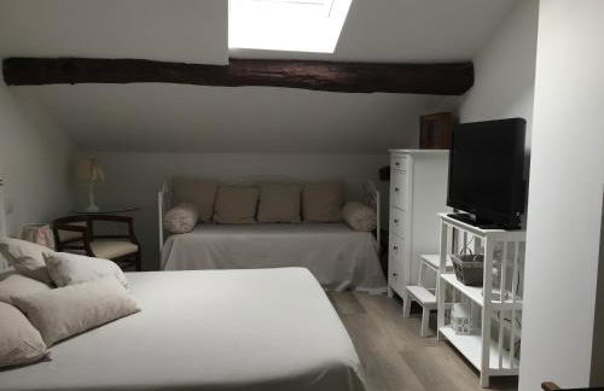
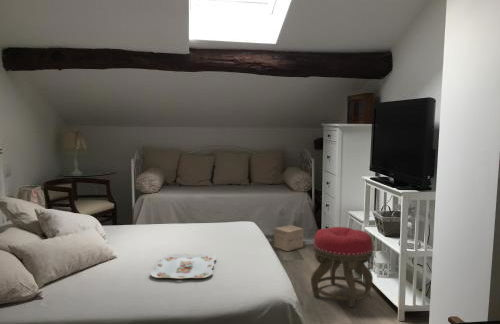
+ cardboard box (288, 237)
+ serving tray (185, 265)
+ stool (343, 263)
